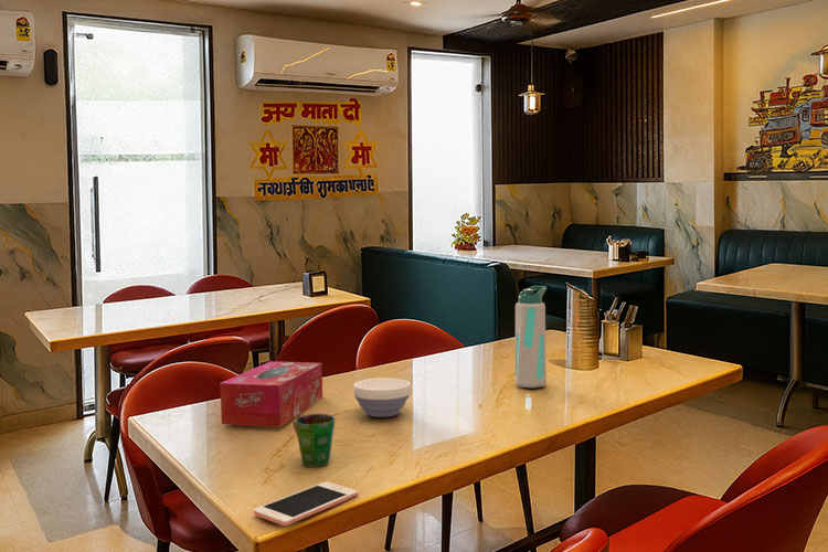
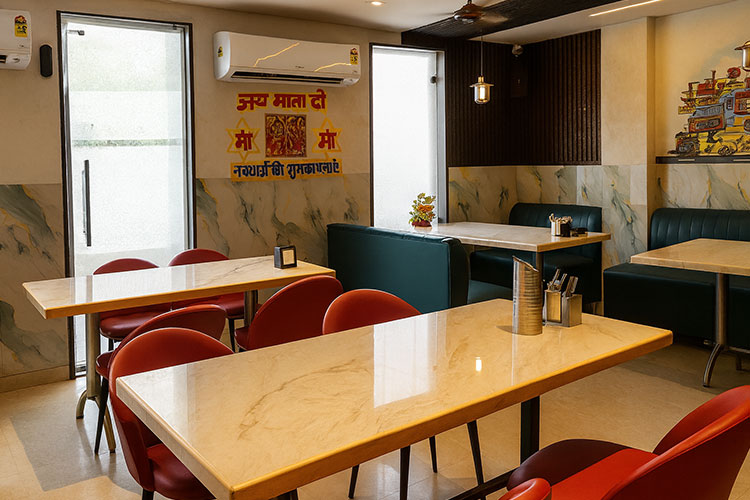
- cell phone (307, 502)
- water bottle (531, 336)
- bowl (382, 399)
- tissue box (275, 391)
- cup (311, 439)
